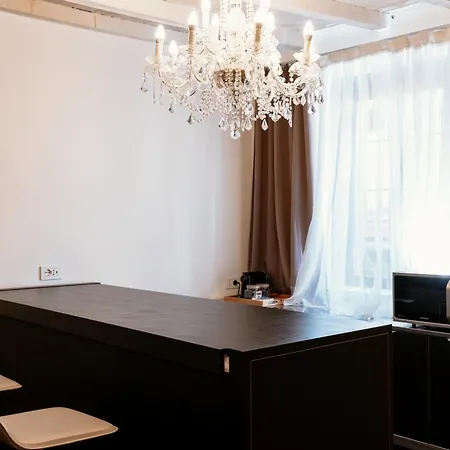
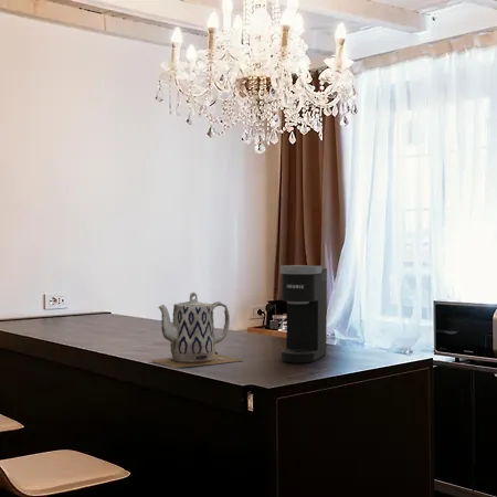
+ coffee maker (304, 310)
+ teapot (195, 326)
